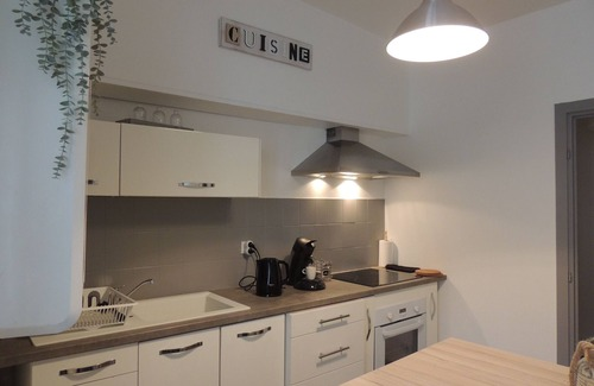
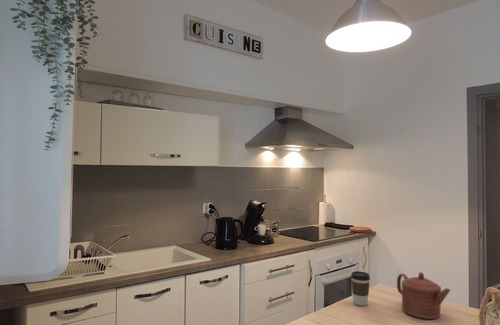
+ teapot (421, 292)
+ coffee cup (360, 288)
